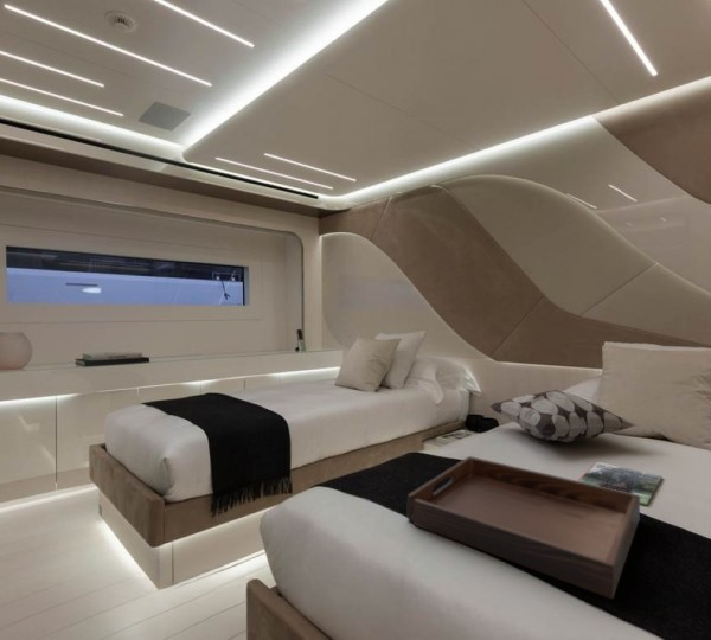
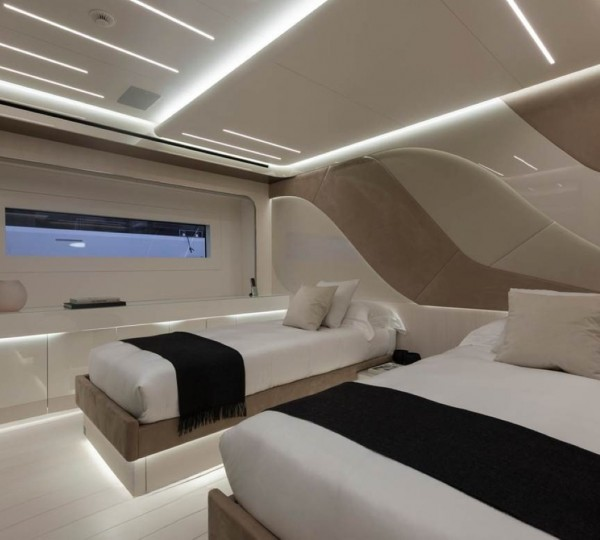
- decorative pillow (556, 414)
- magazine (619, 480)
- serving tray (521, 507)
